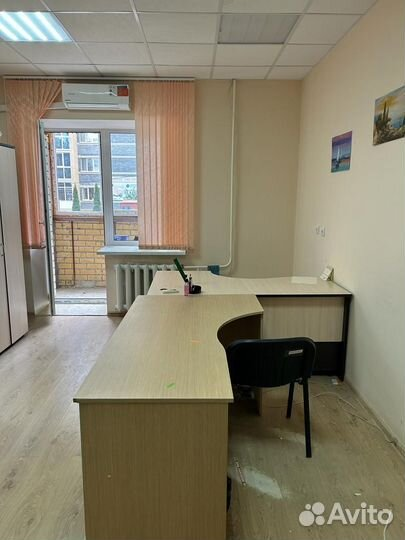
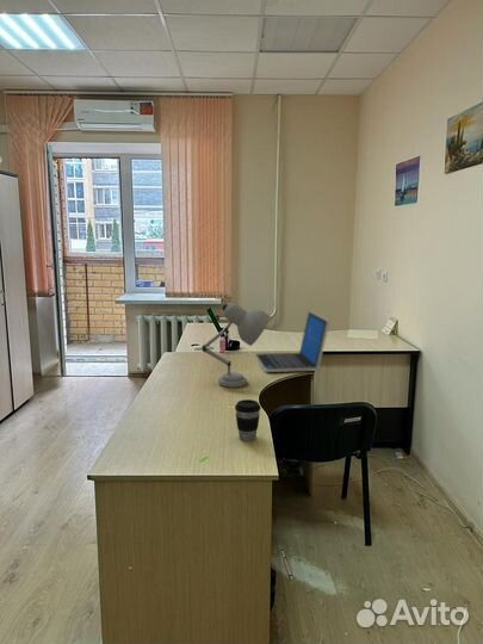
+ coffee cup (247, 420)
+ laptop (302, 340)
+ desk lamp (242, 340)
